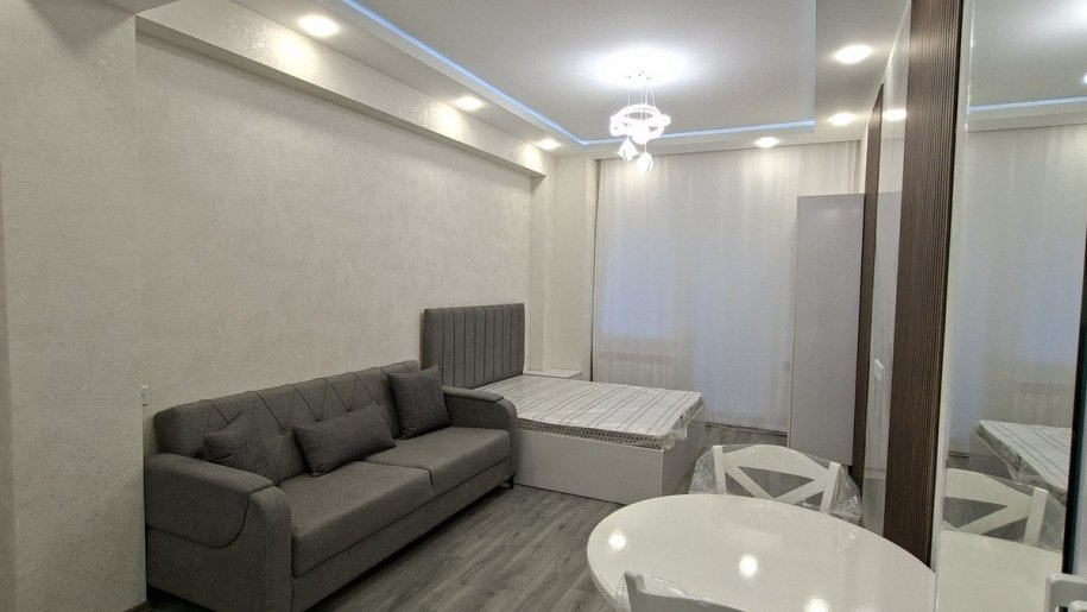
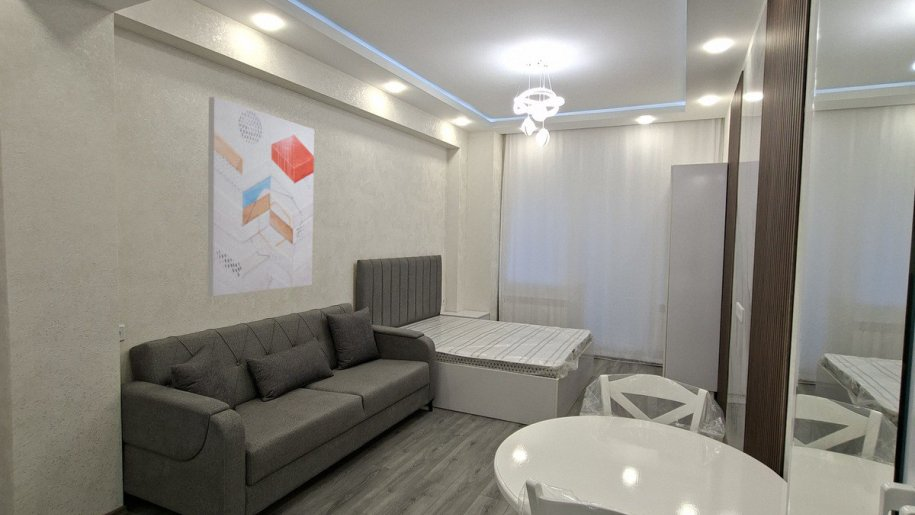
+ wall art (266, 203)
